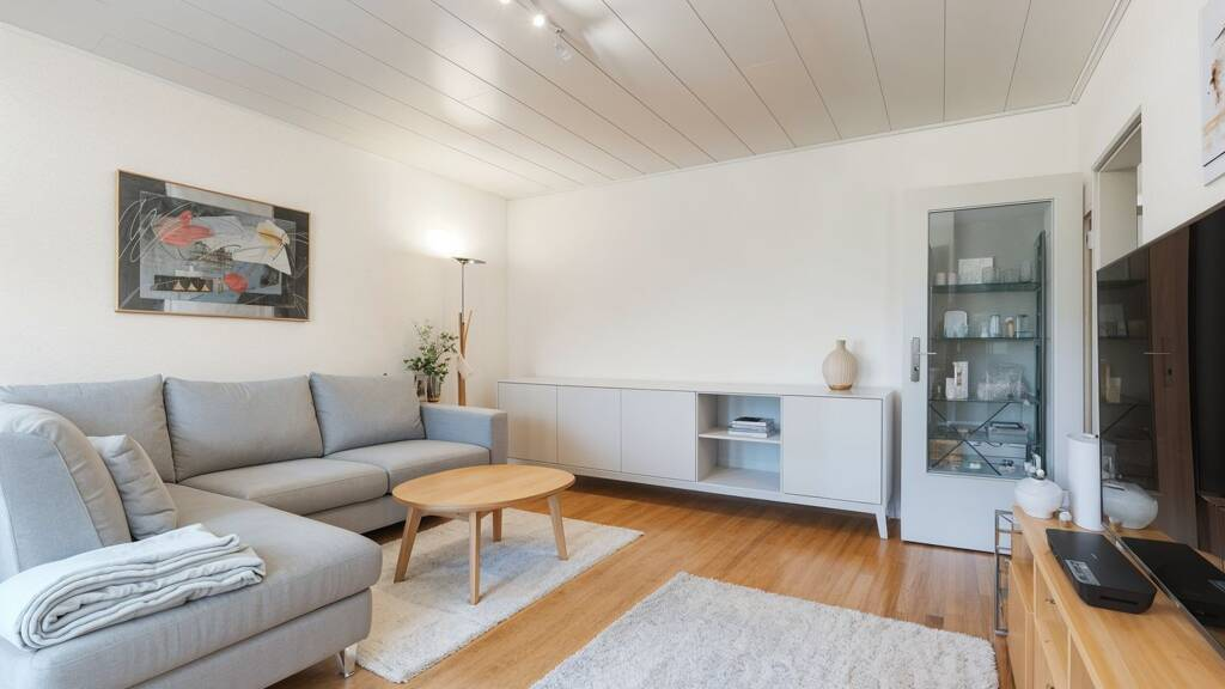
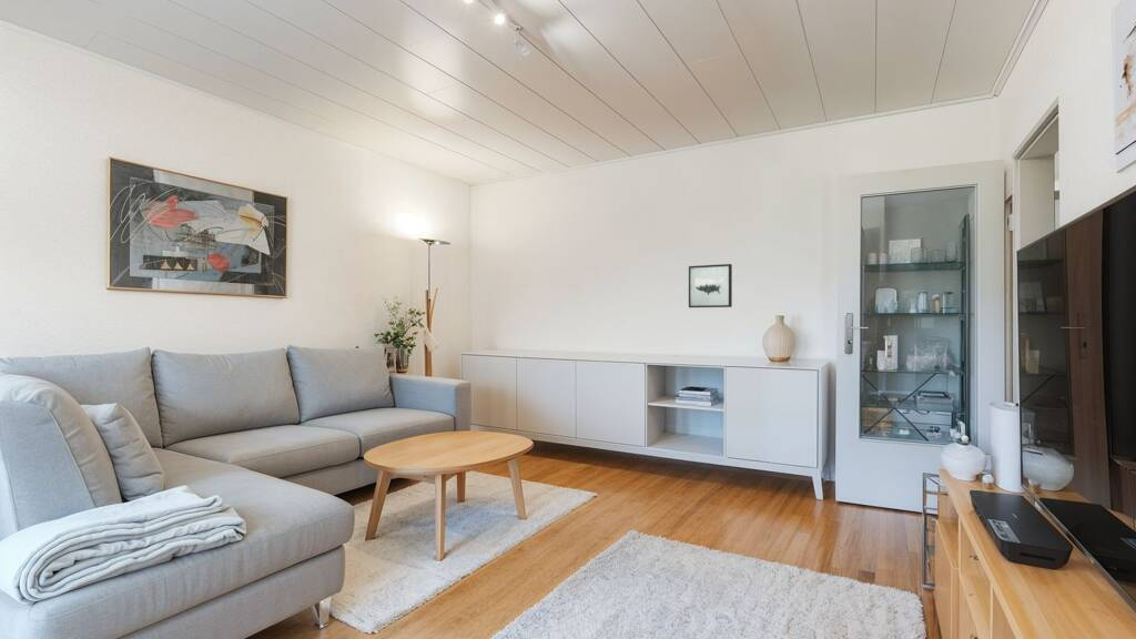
+ wall art (709, 286)
